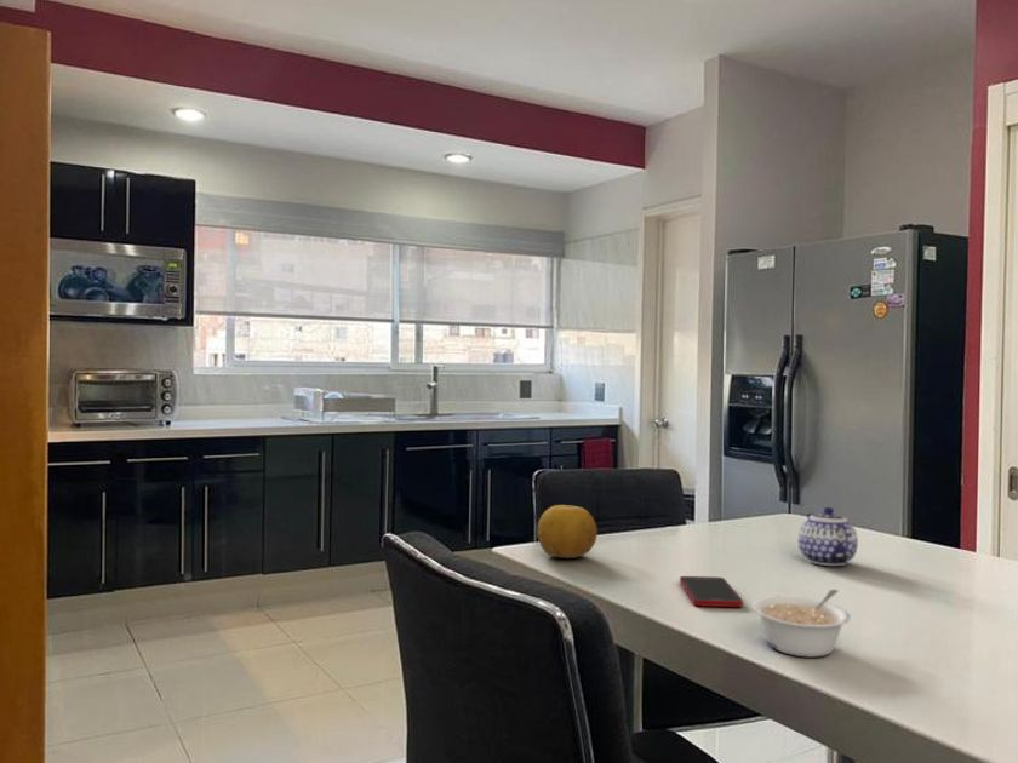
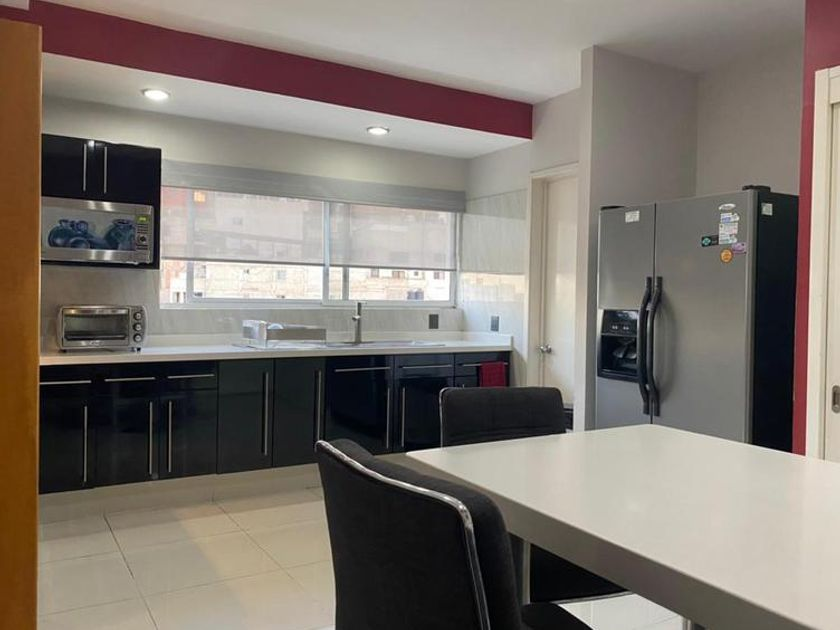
- teapot (828, 534)
- legume (799, 621)
- fruit (566, 530)
- cell phone (709, 591)
